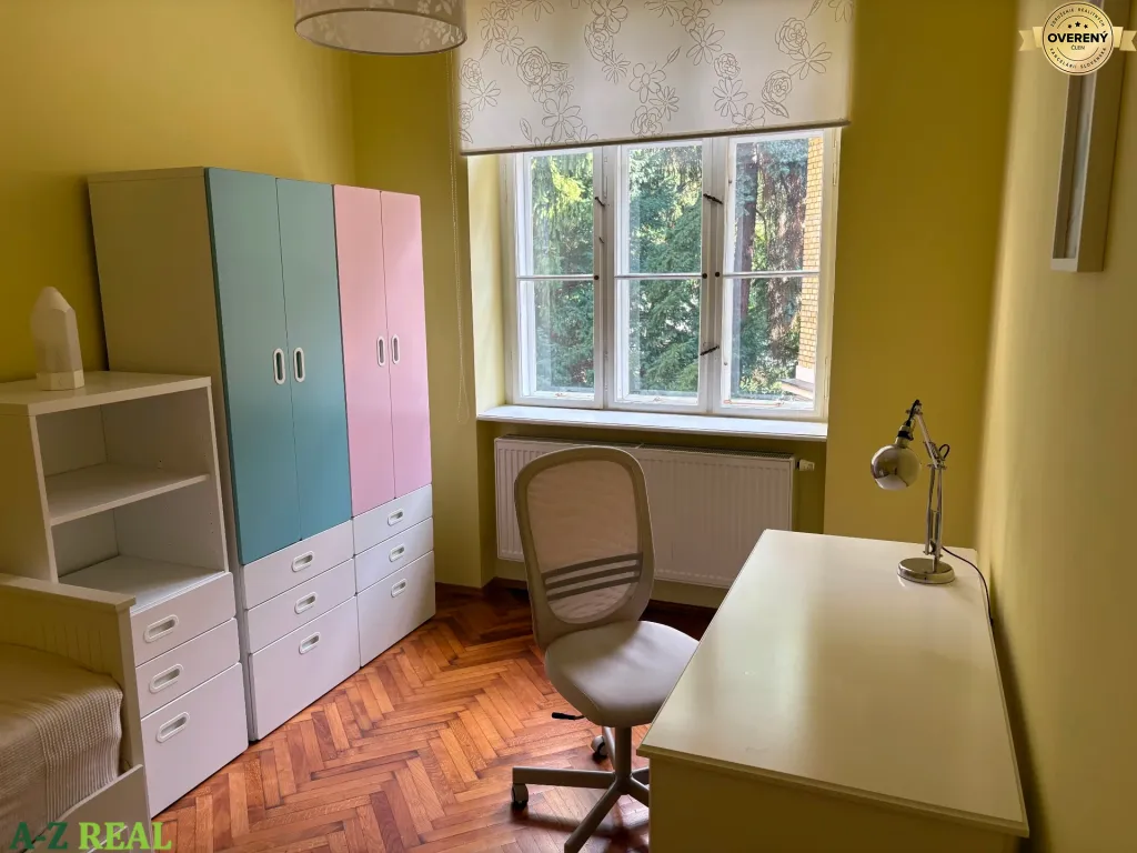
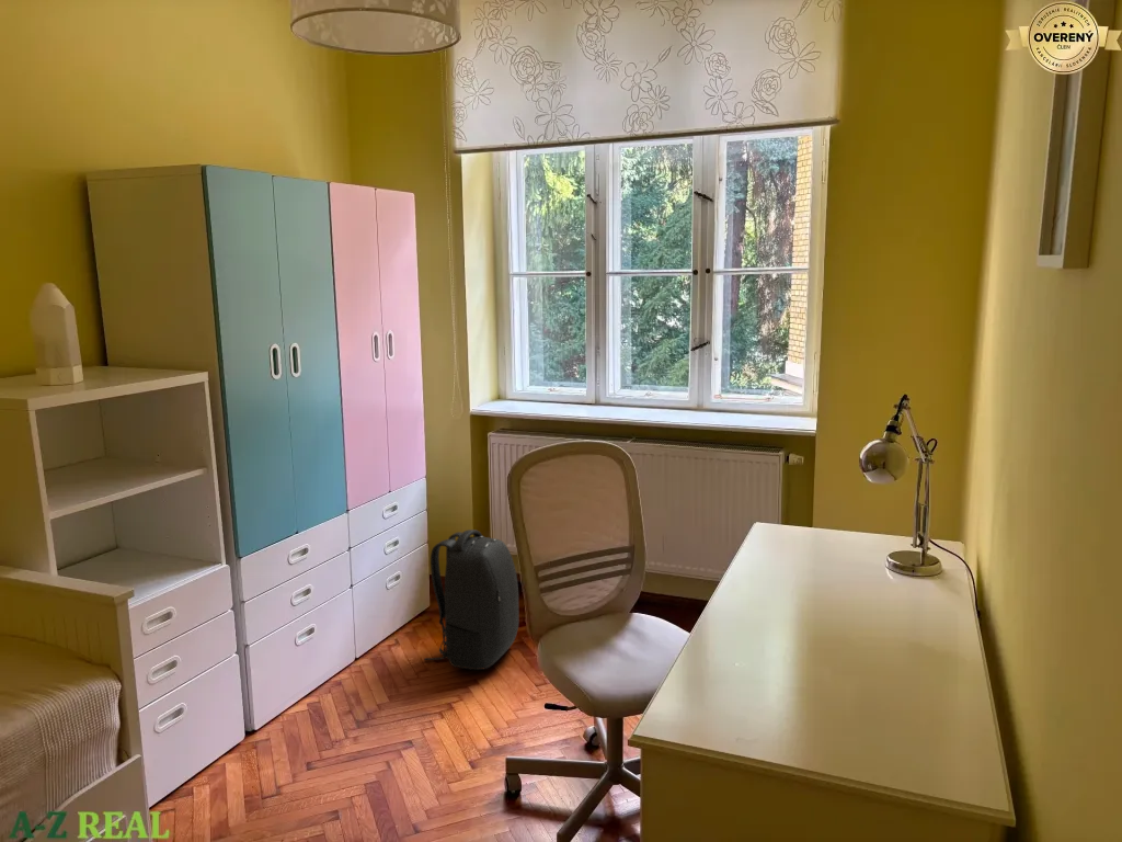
+ backpack (470, 594)
